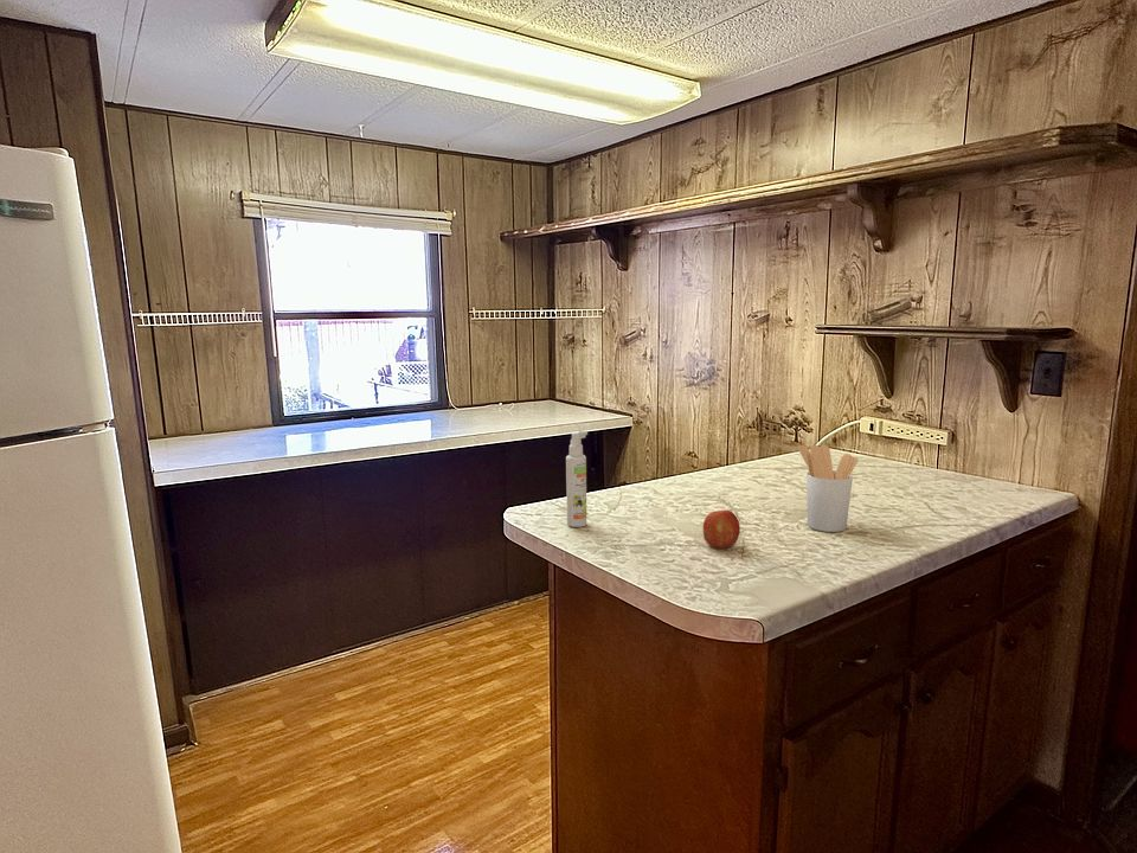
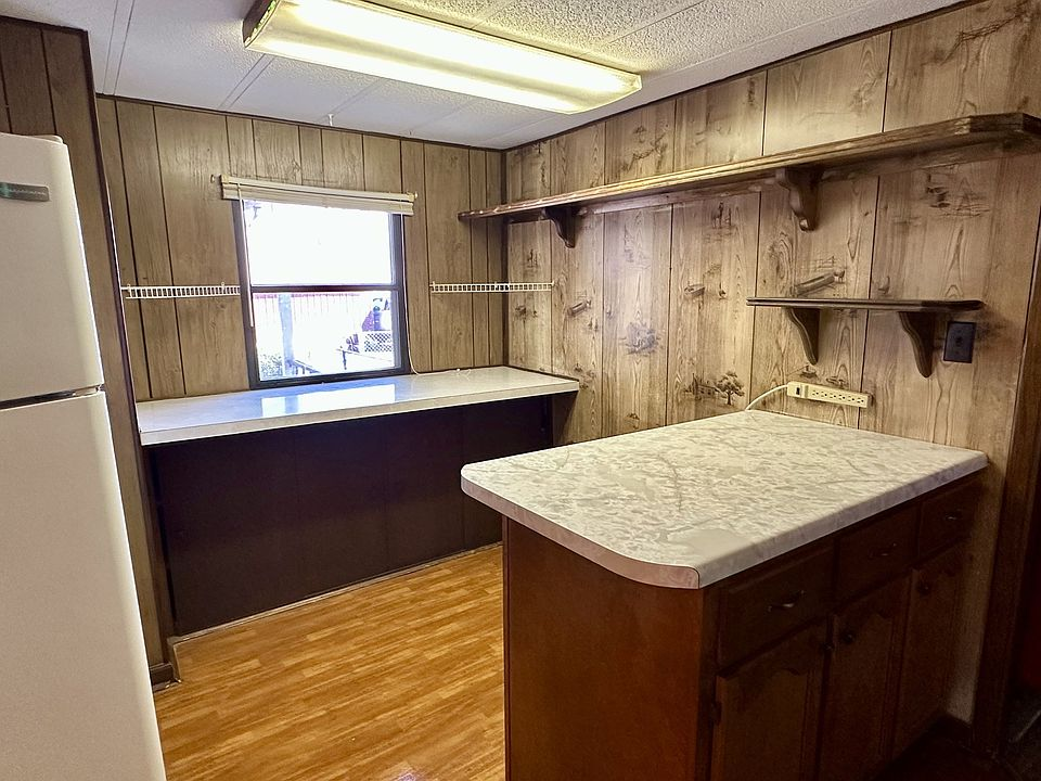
- utensil holder (823, 485)
- spray bottle (577, 477)
- fruit (720, 527)
